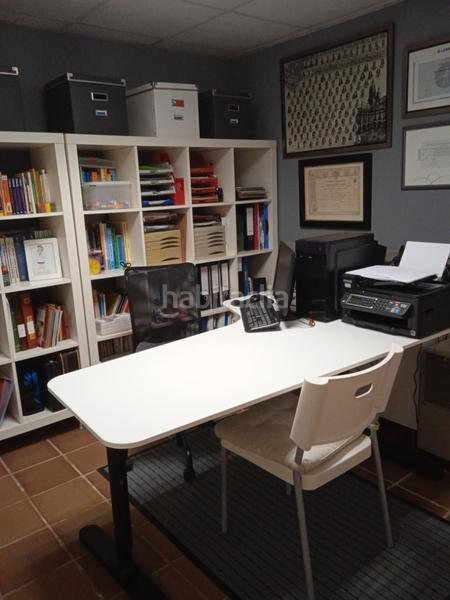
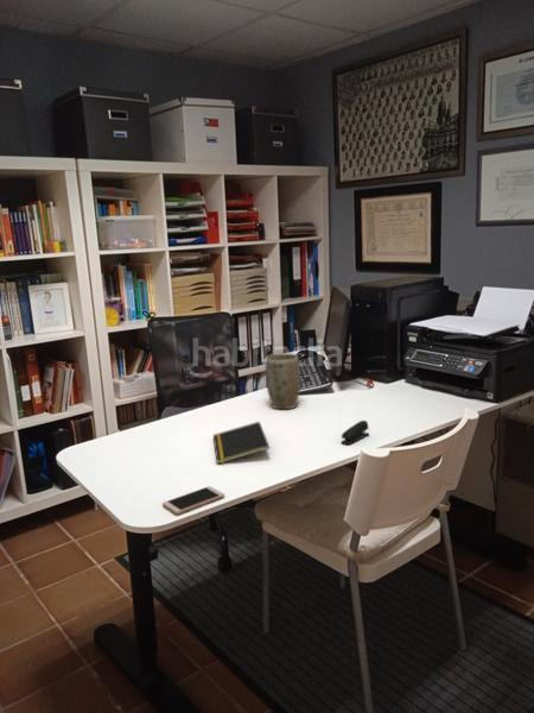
+ notepad (240, 441)
+ smartphone (193, 499)
+ stapler (355, 431)
+ plant pot (282, 381)
